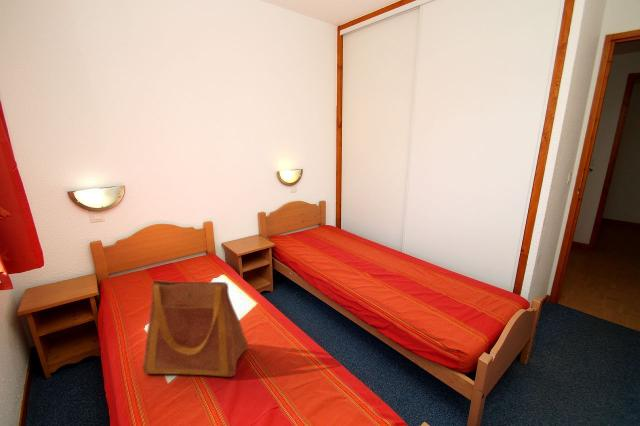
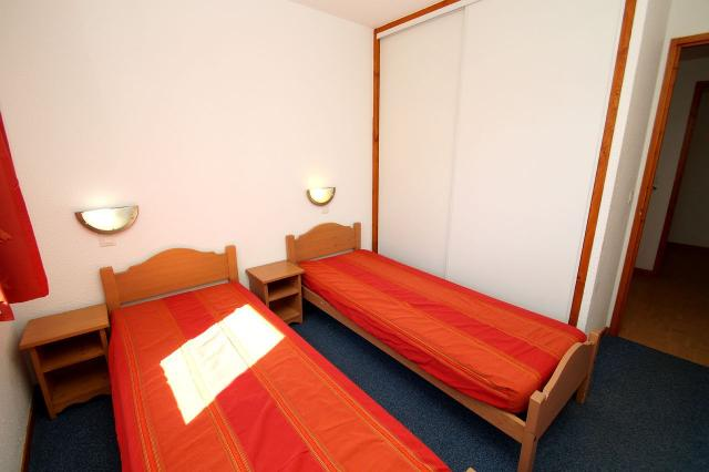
- tote bag (194, 322)
